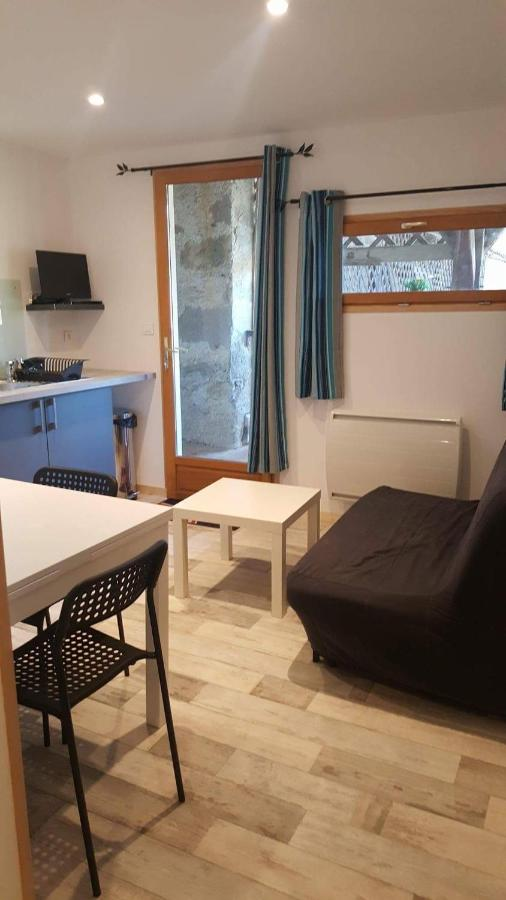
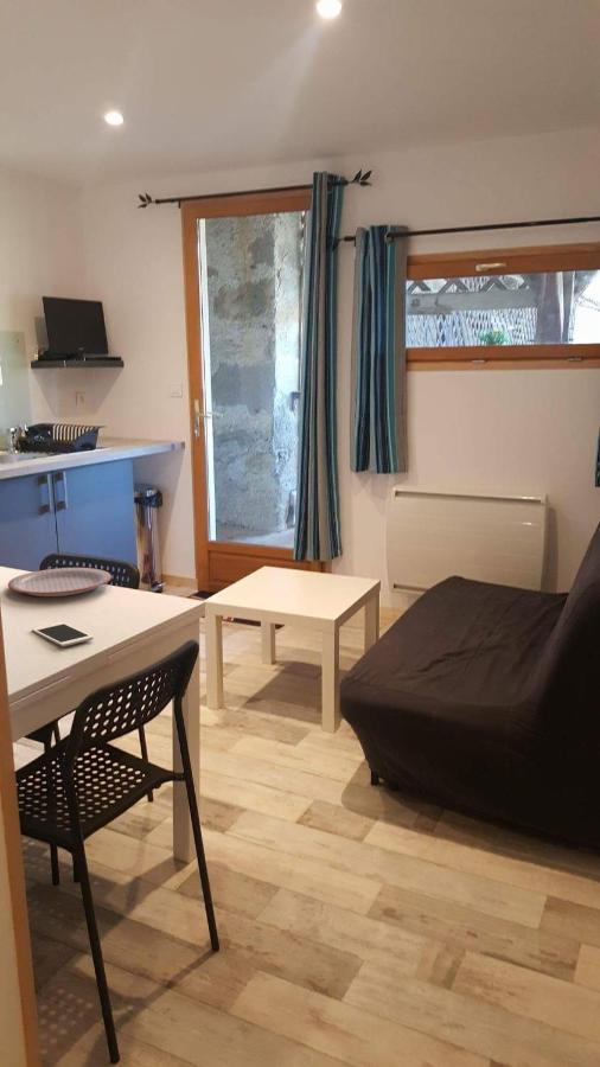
+ plate (60, 582)
+ cell phone (62, 633)
